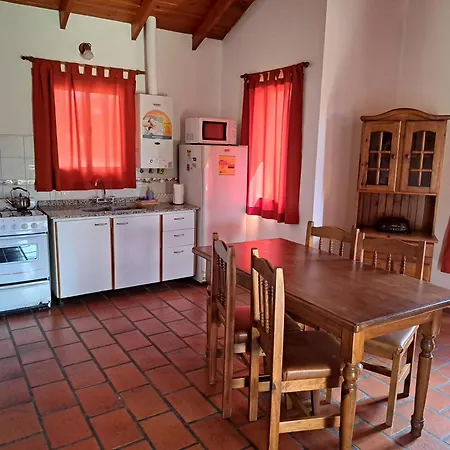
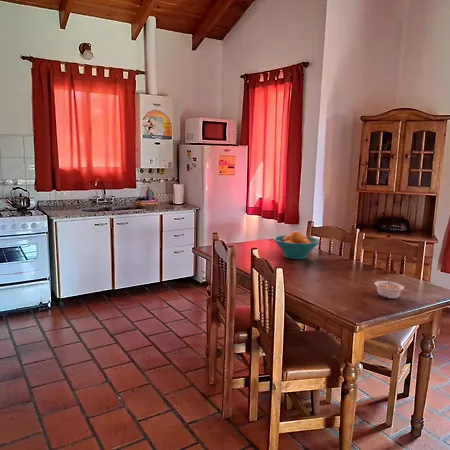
+ legume (388, 288)
+ fruit bowl (296, 244)
